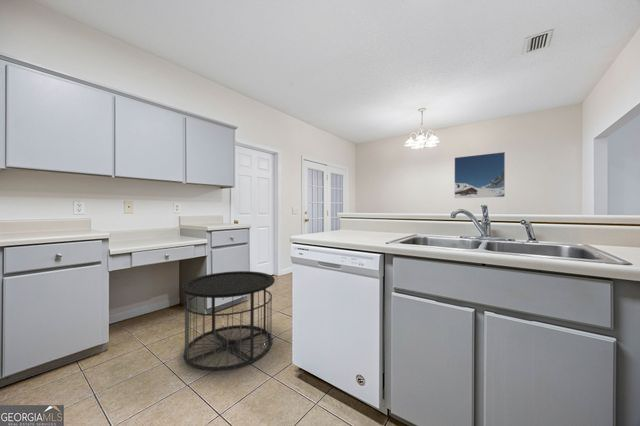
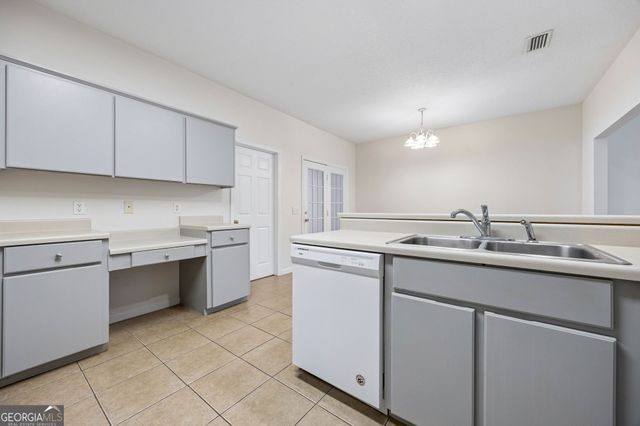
- side table (230, 313)
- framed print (478, 176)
